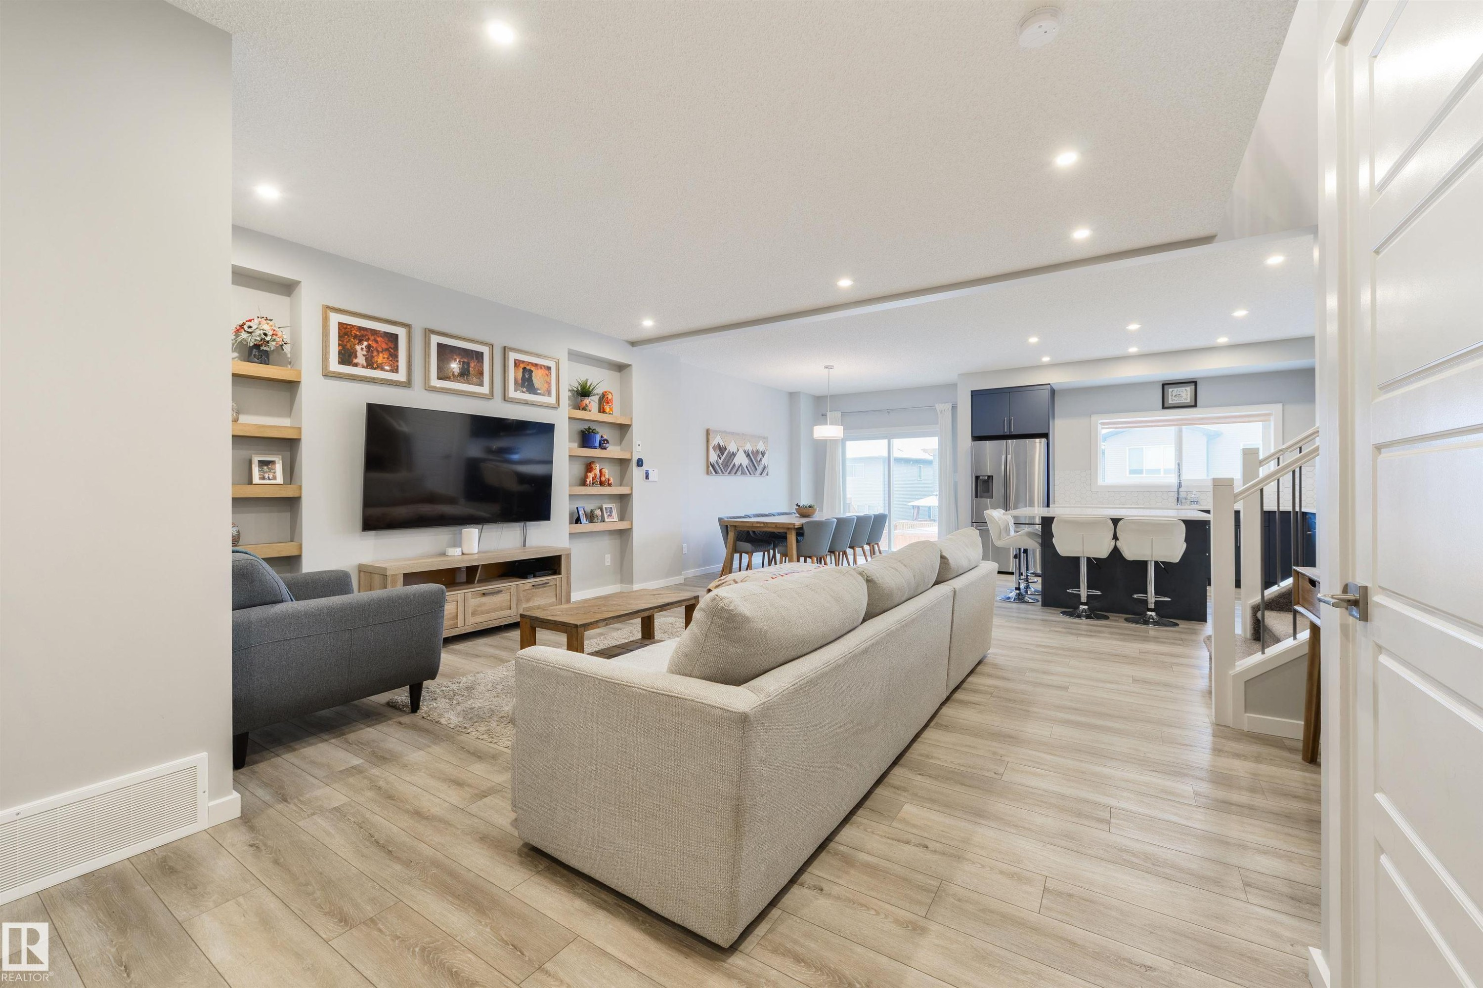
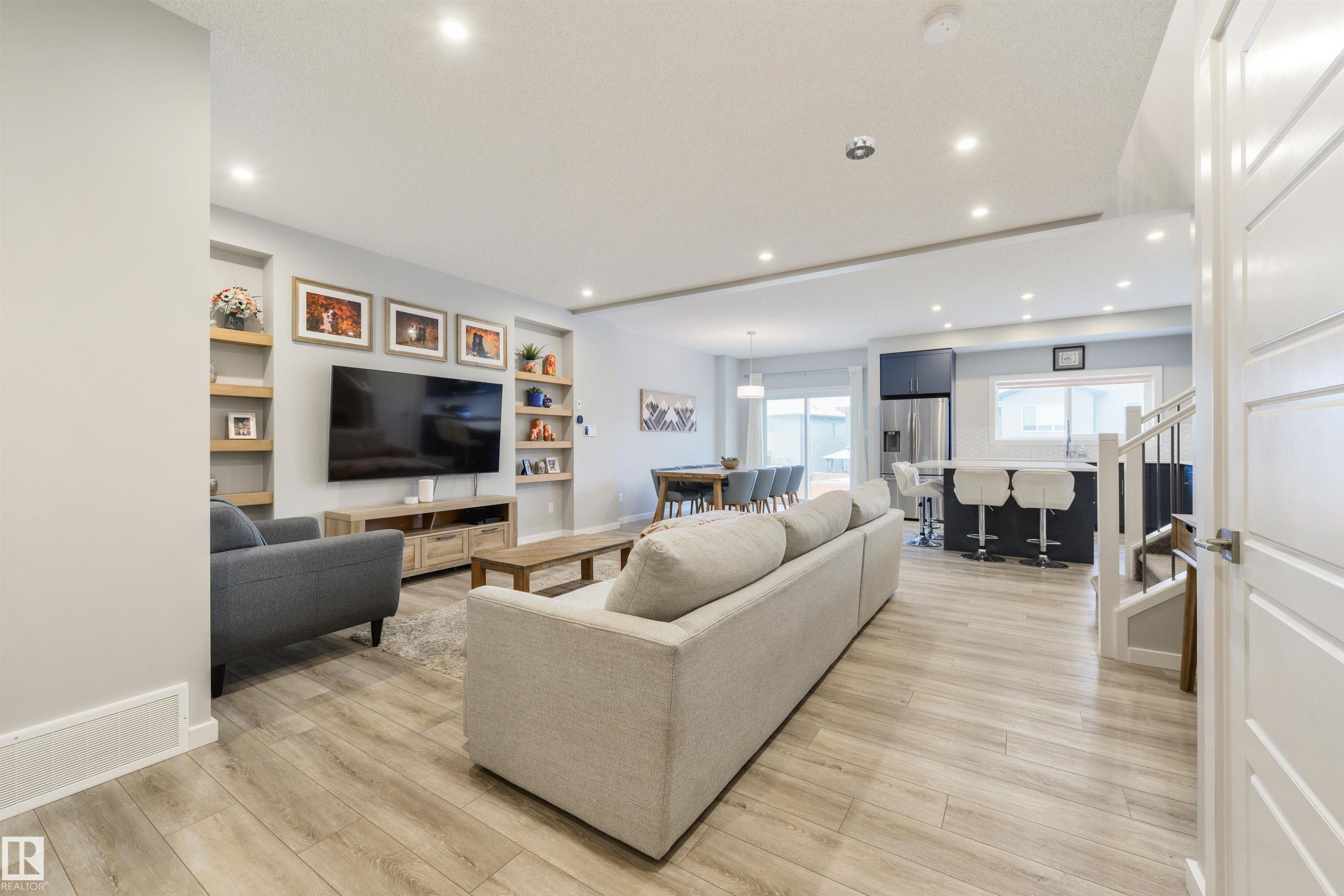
+ smoke detector (860, 147)
